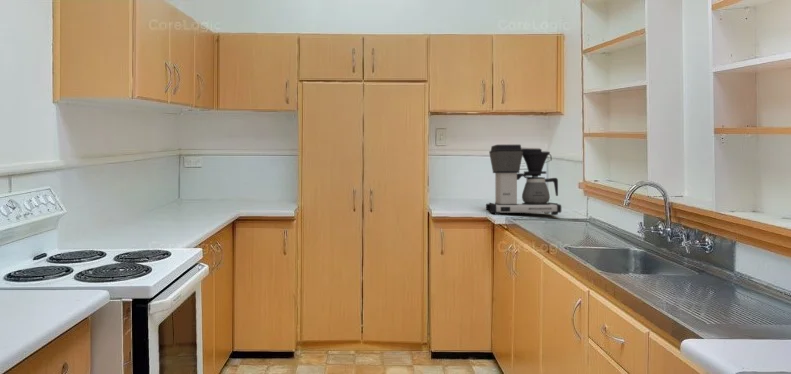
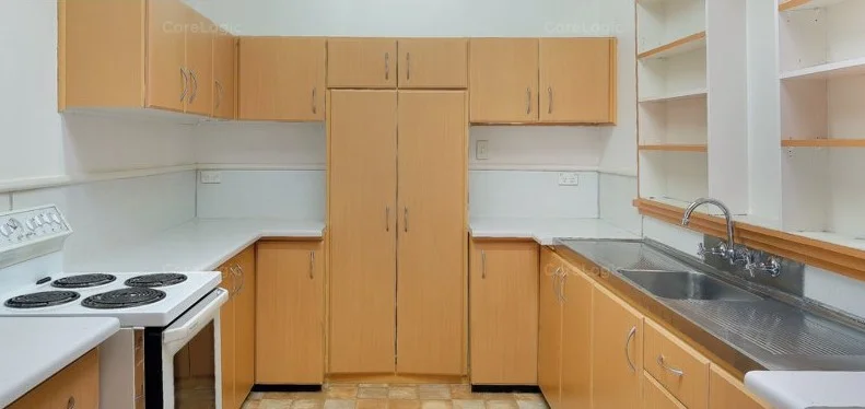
- coffee maker (524, 177)
